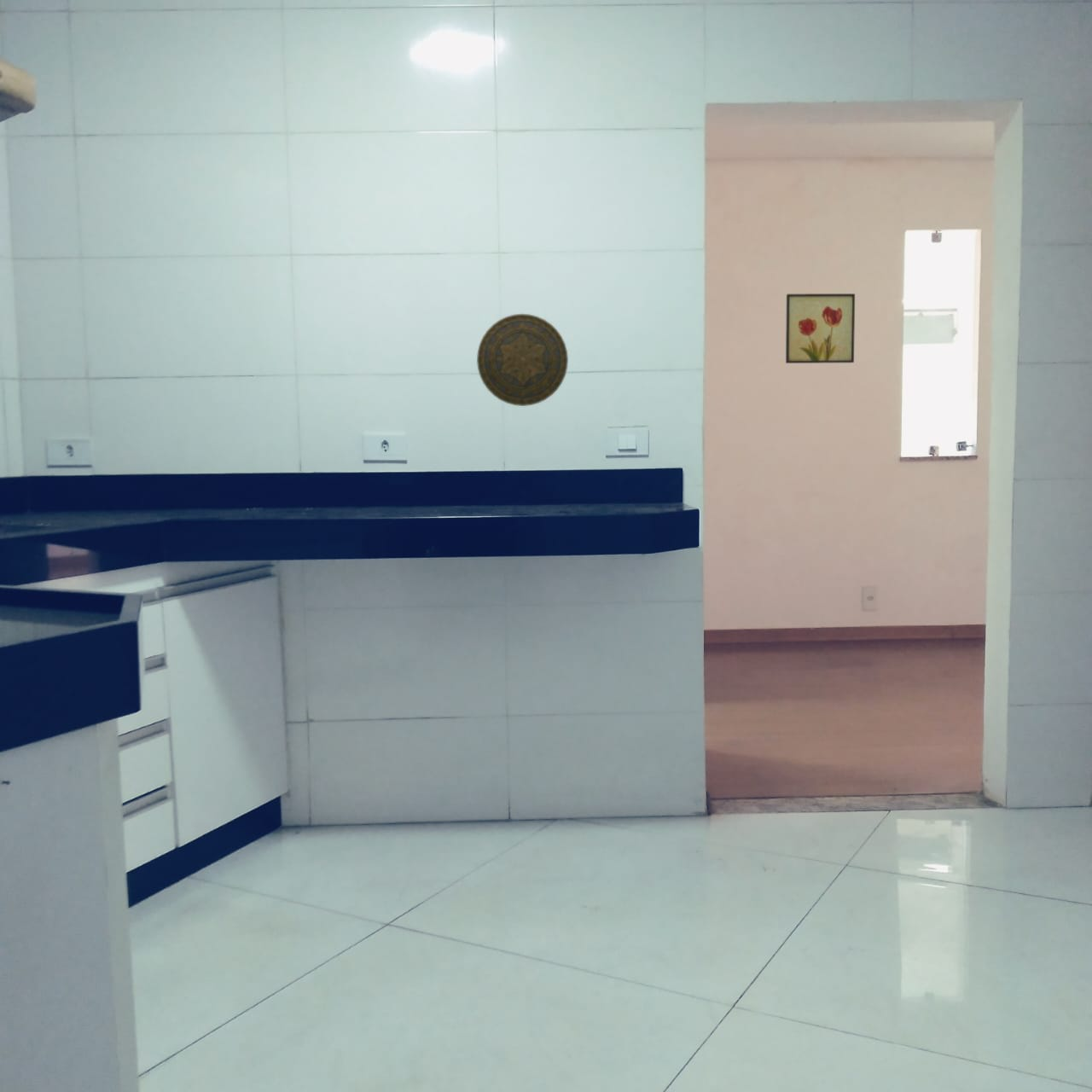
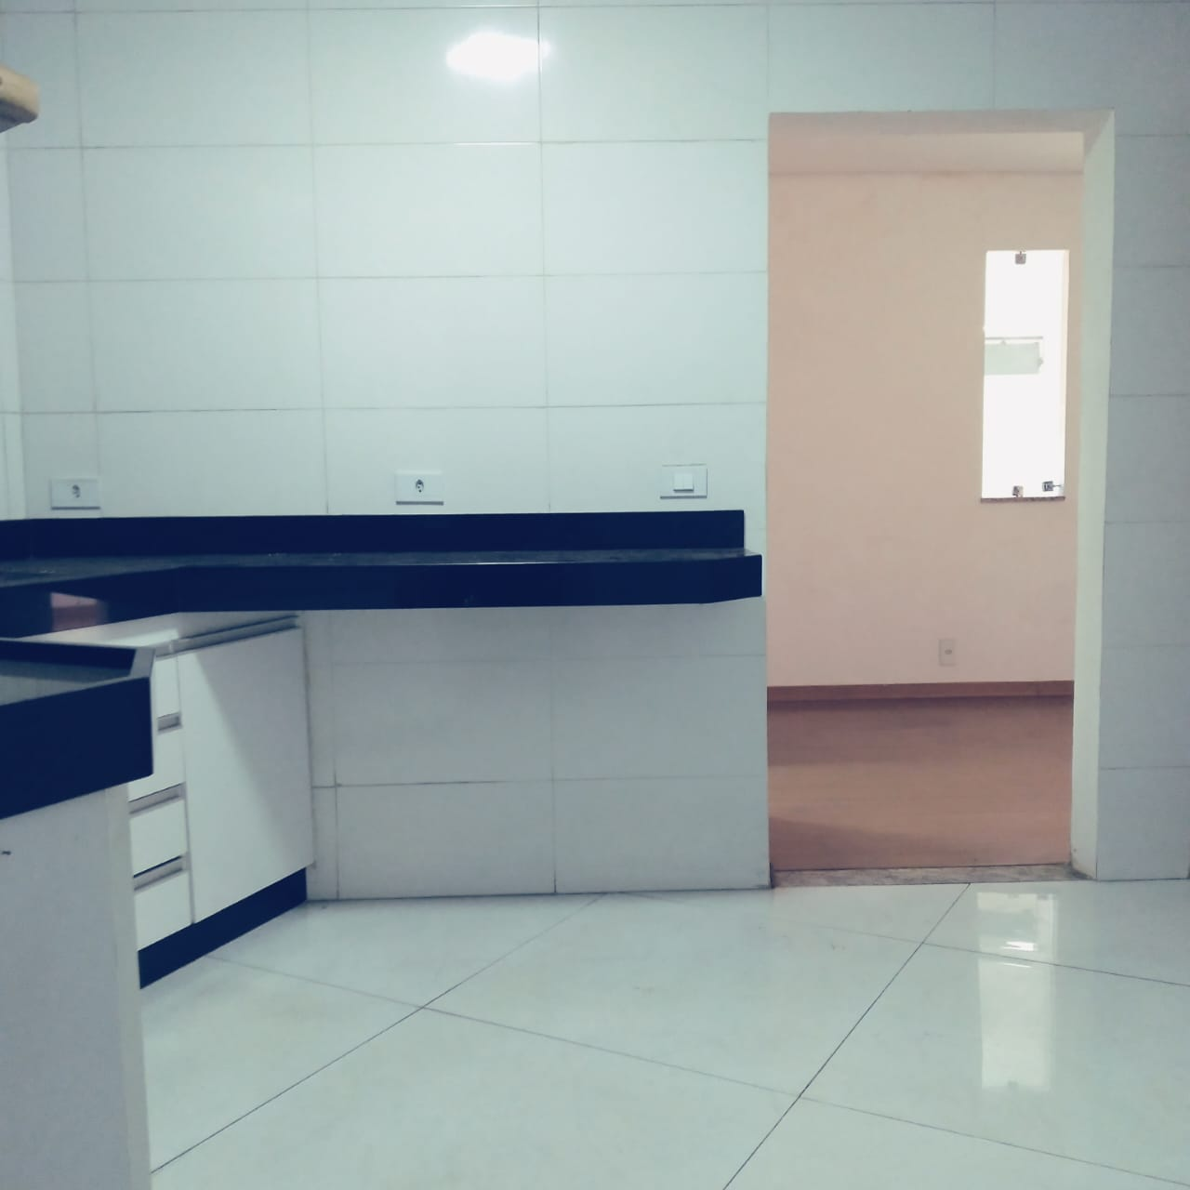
- wall art (819, 328)
- decorative plate (522, 359)
